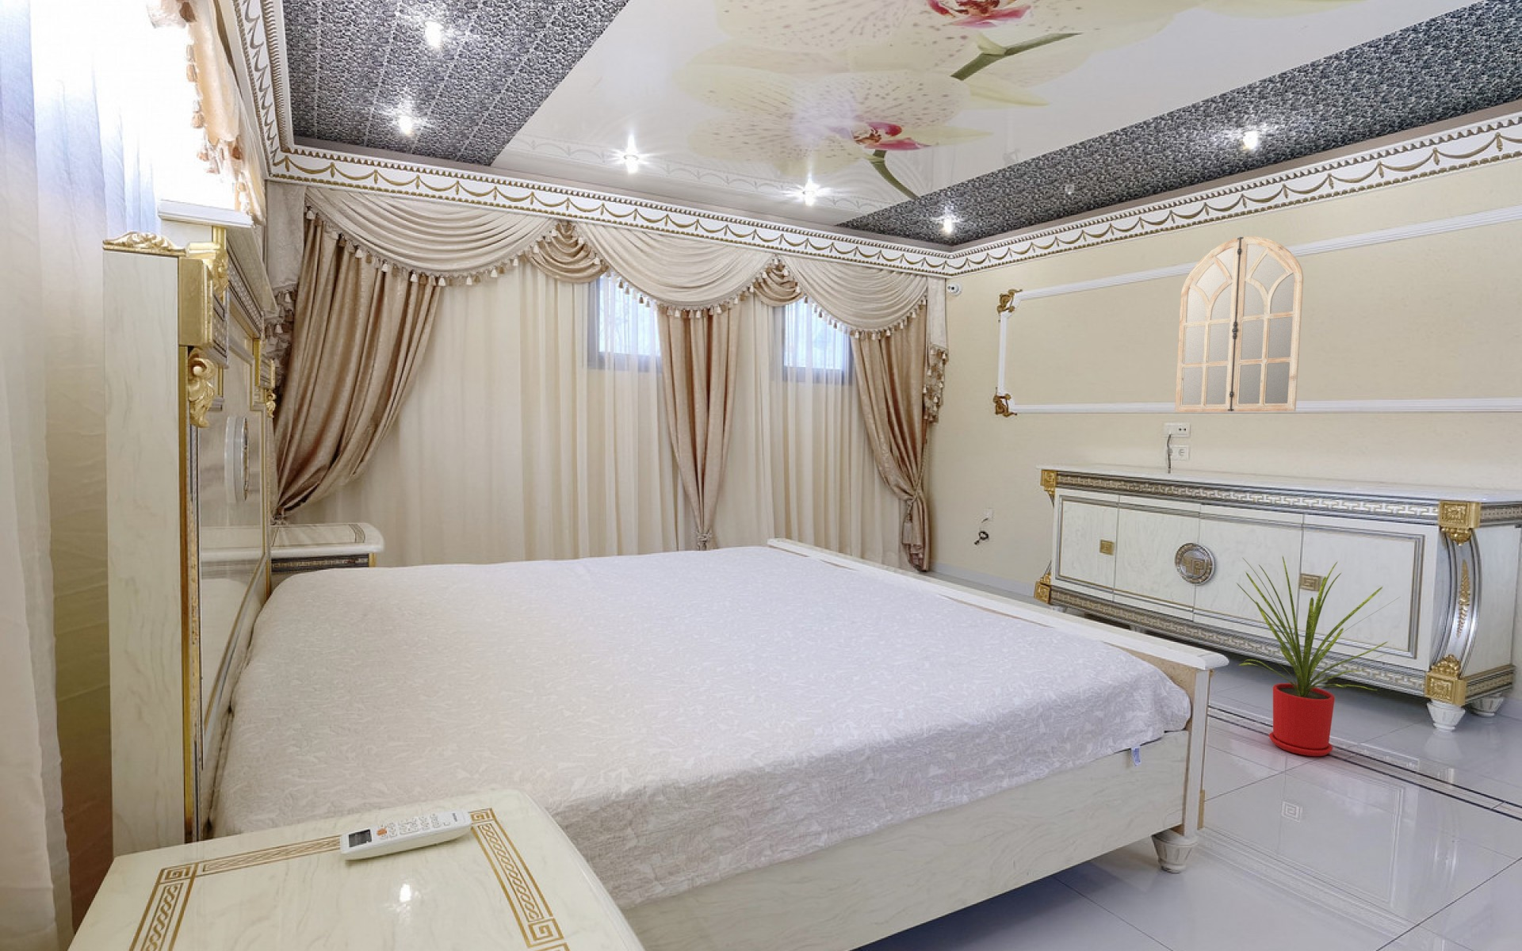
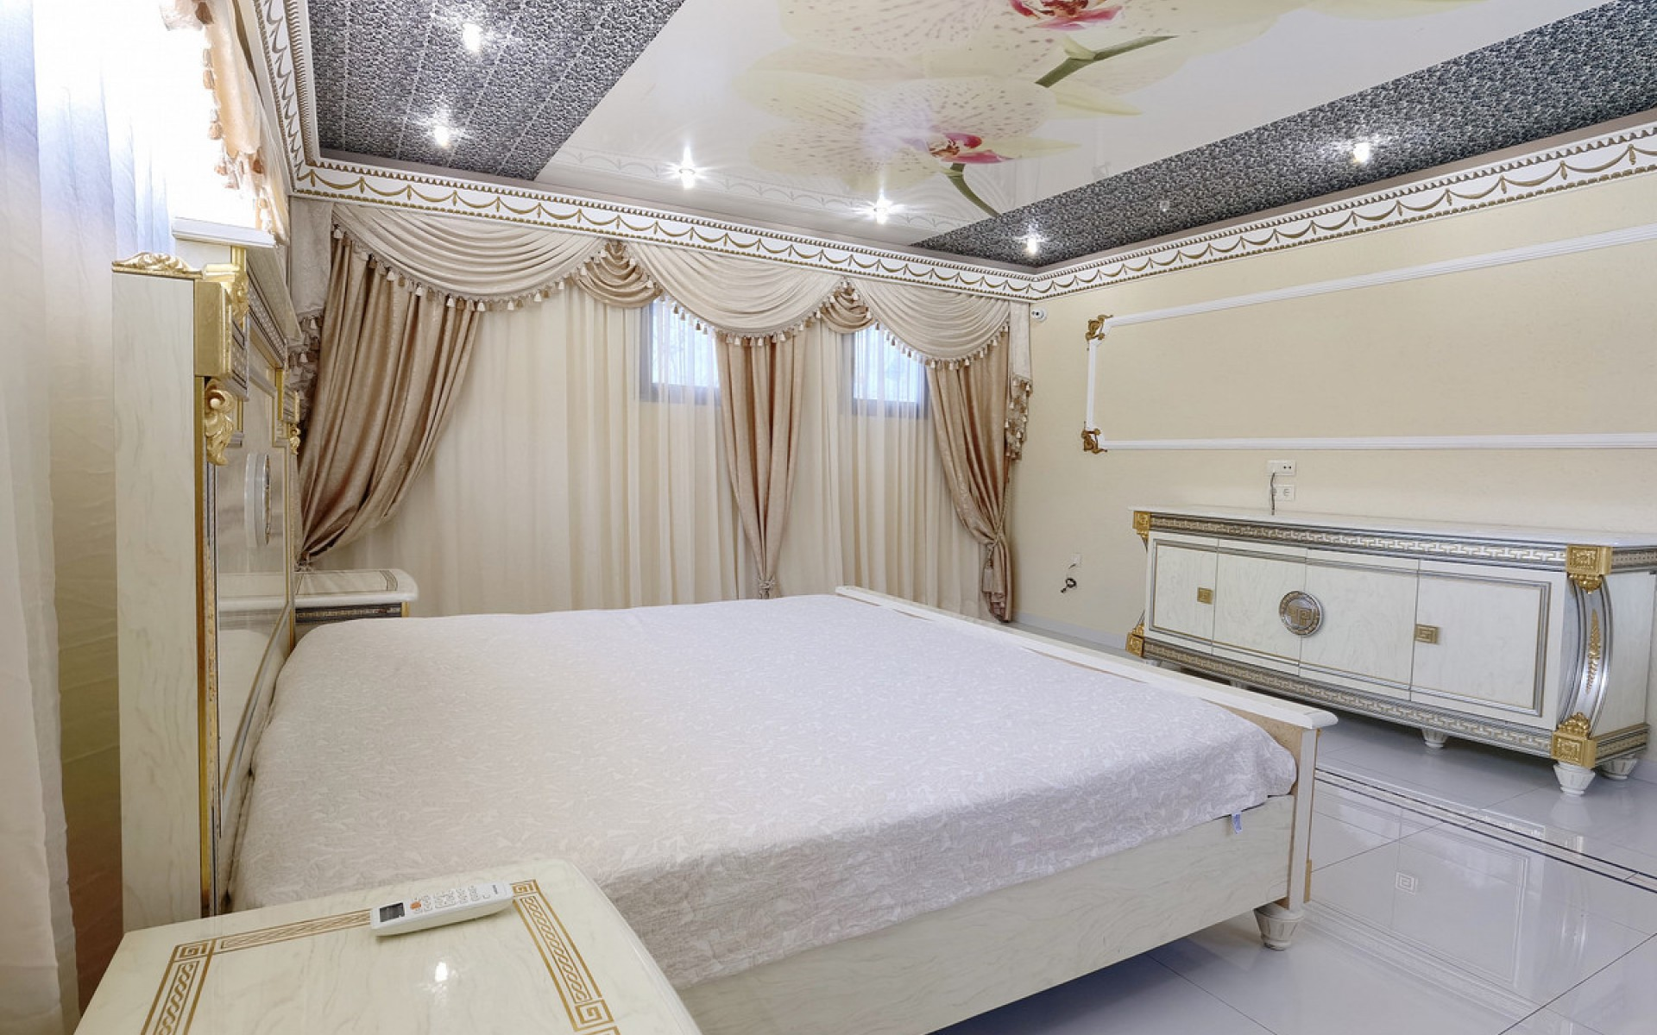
- house plant (1308, 657)
- home mirror (1235, 325)
